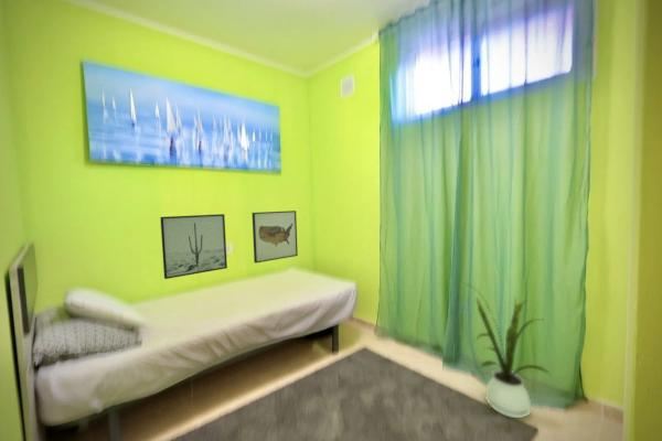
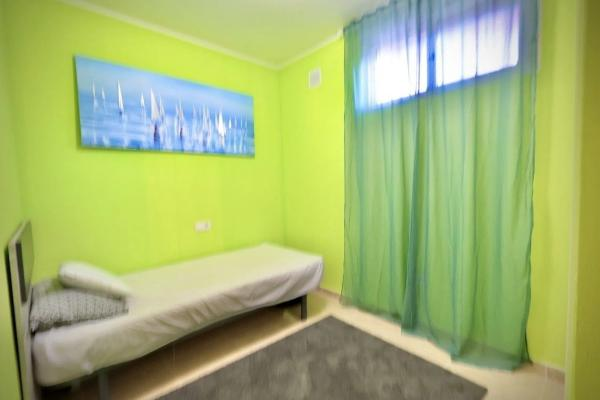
- wall art (276, 235)
- house plant (502, 346)
- wall art (195, 244)
